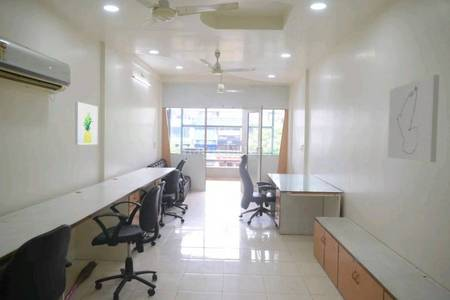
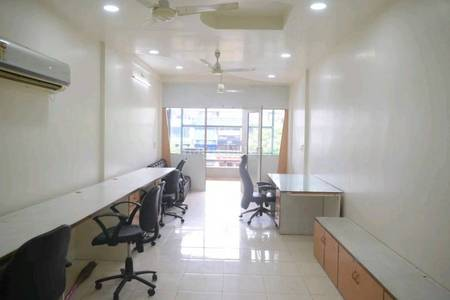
- wall art (410, 121)
- wall art (87, 124)
